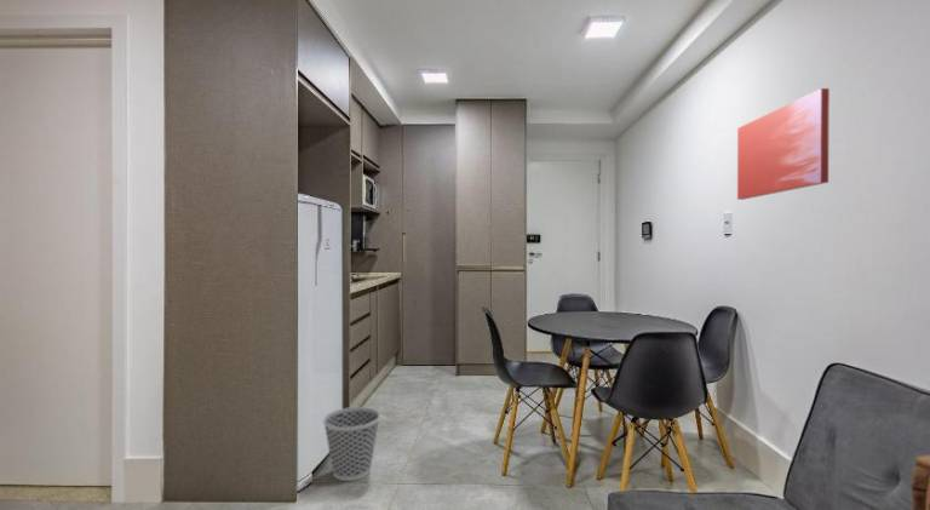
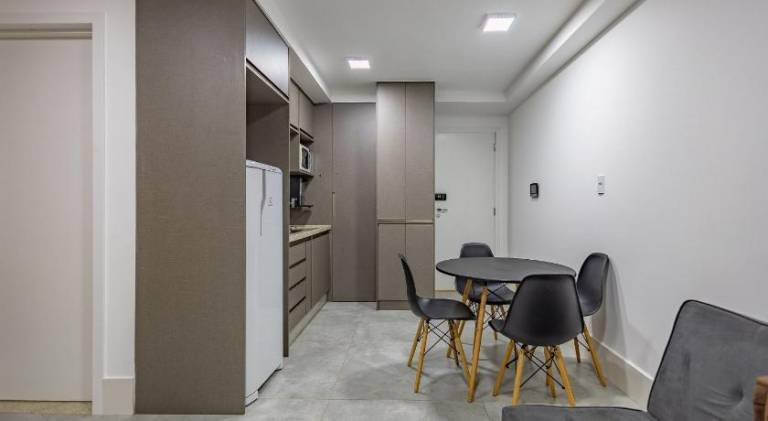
- wall art (776, 151)
- wastebasket (351, 443)
